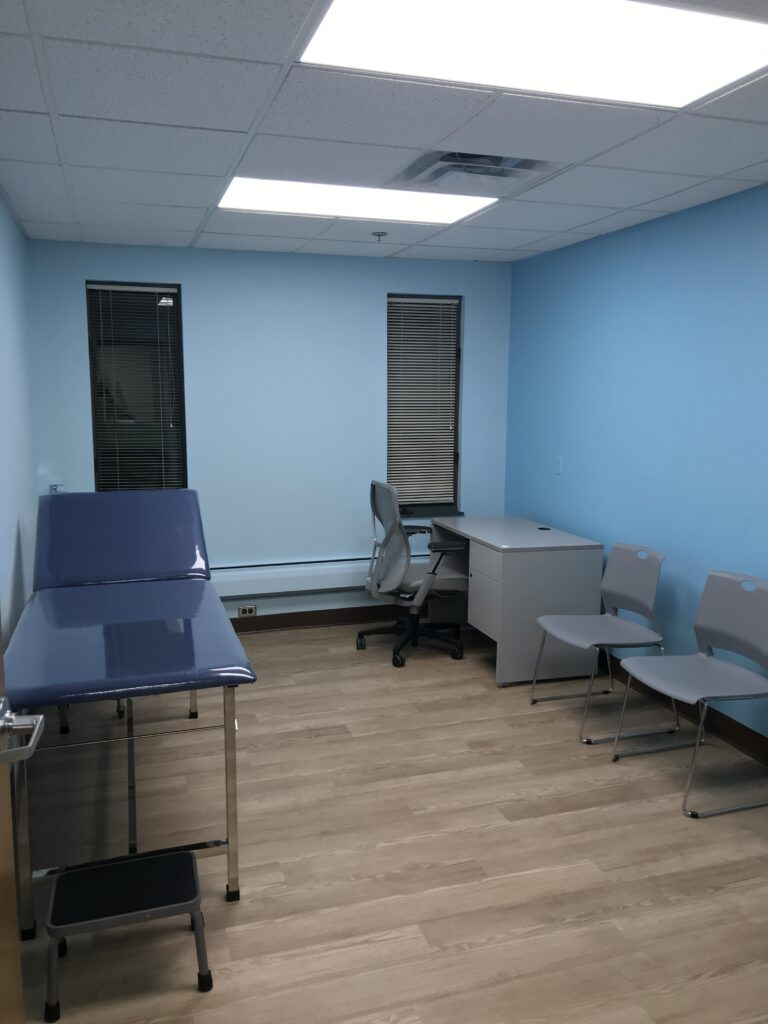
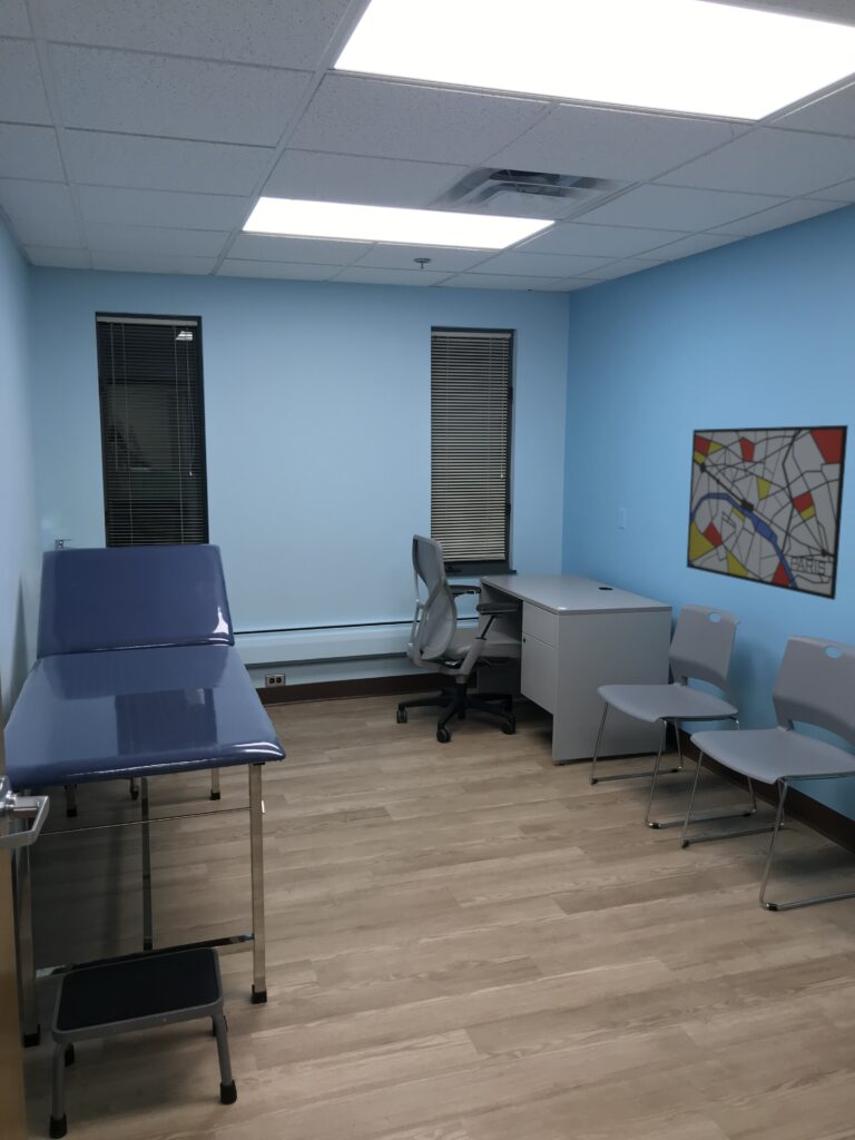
+ wall art (756, 505)
